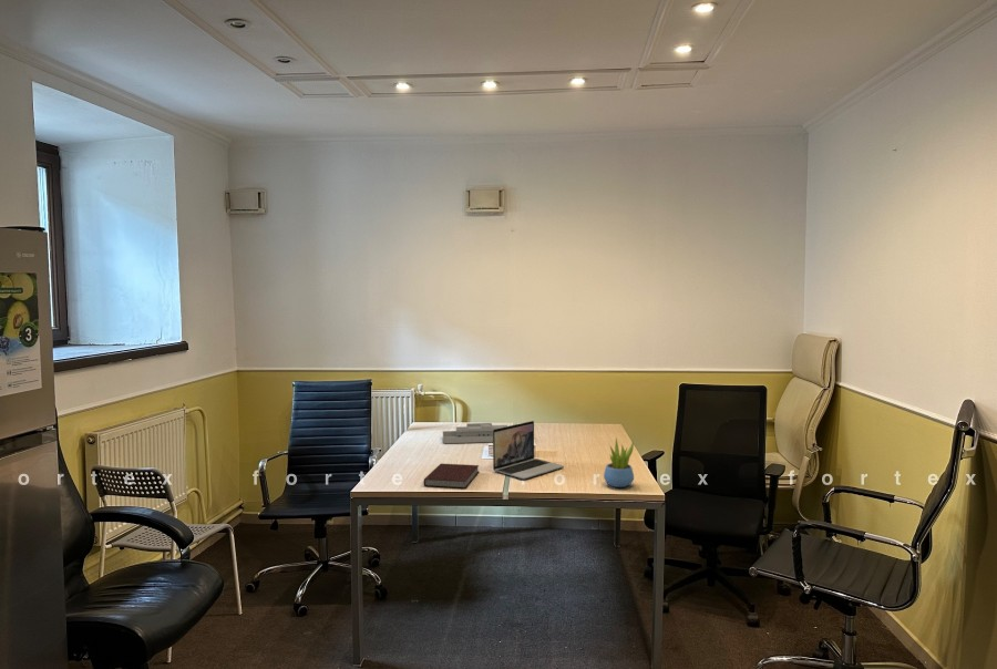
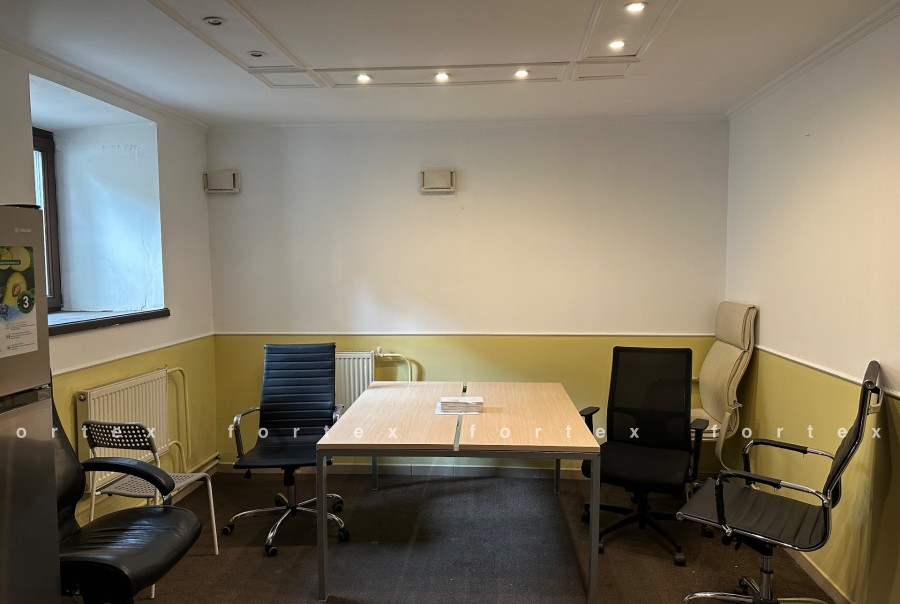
- desk organizer (482, 431)
- laptop (528, 449)
- succulent plant (619, 462)
- notebook (452, 475)
